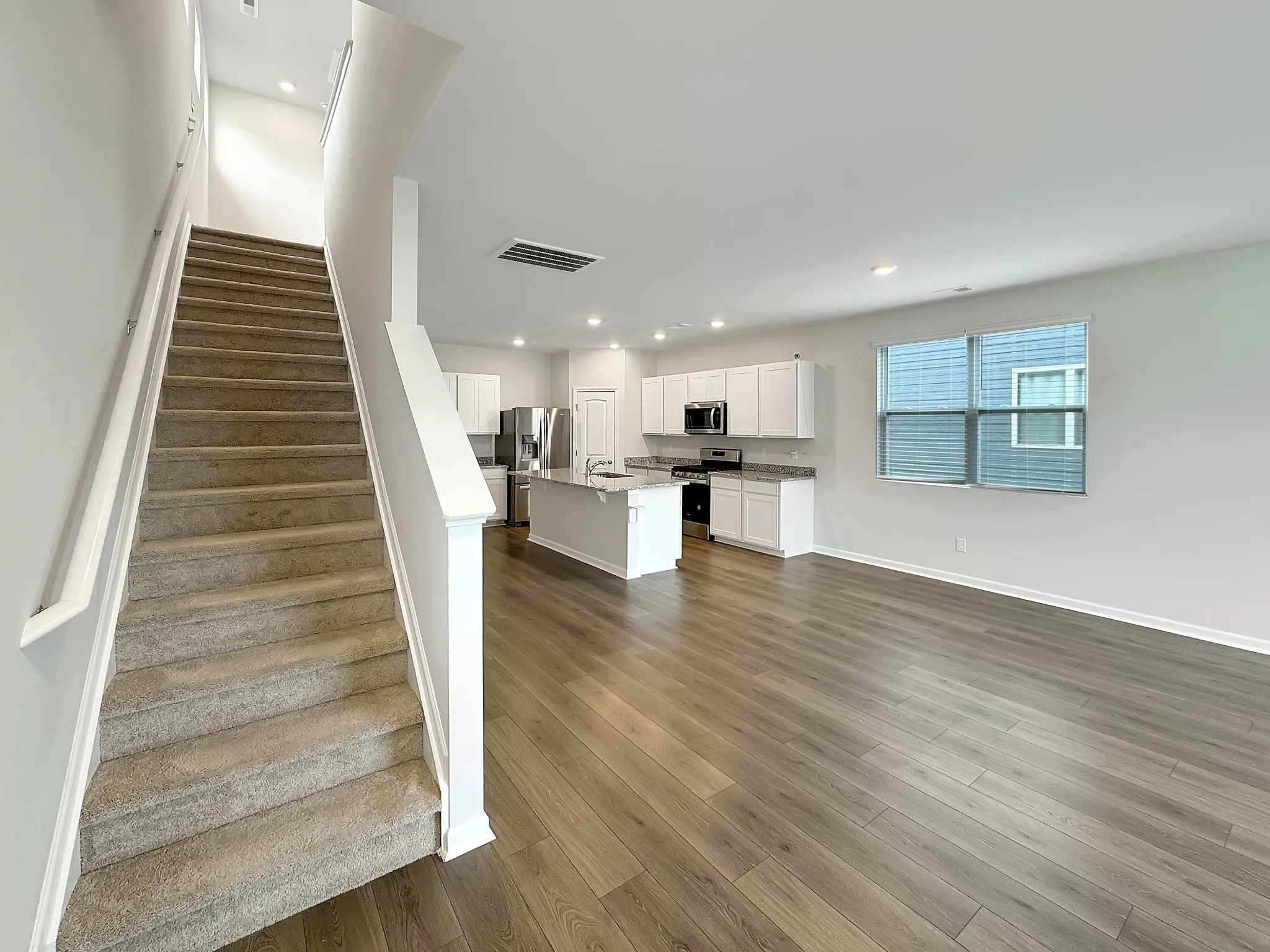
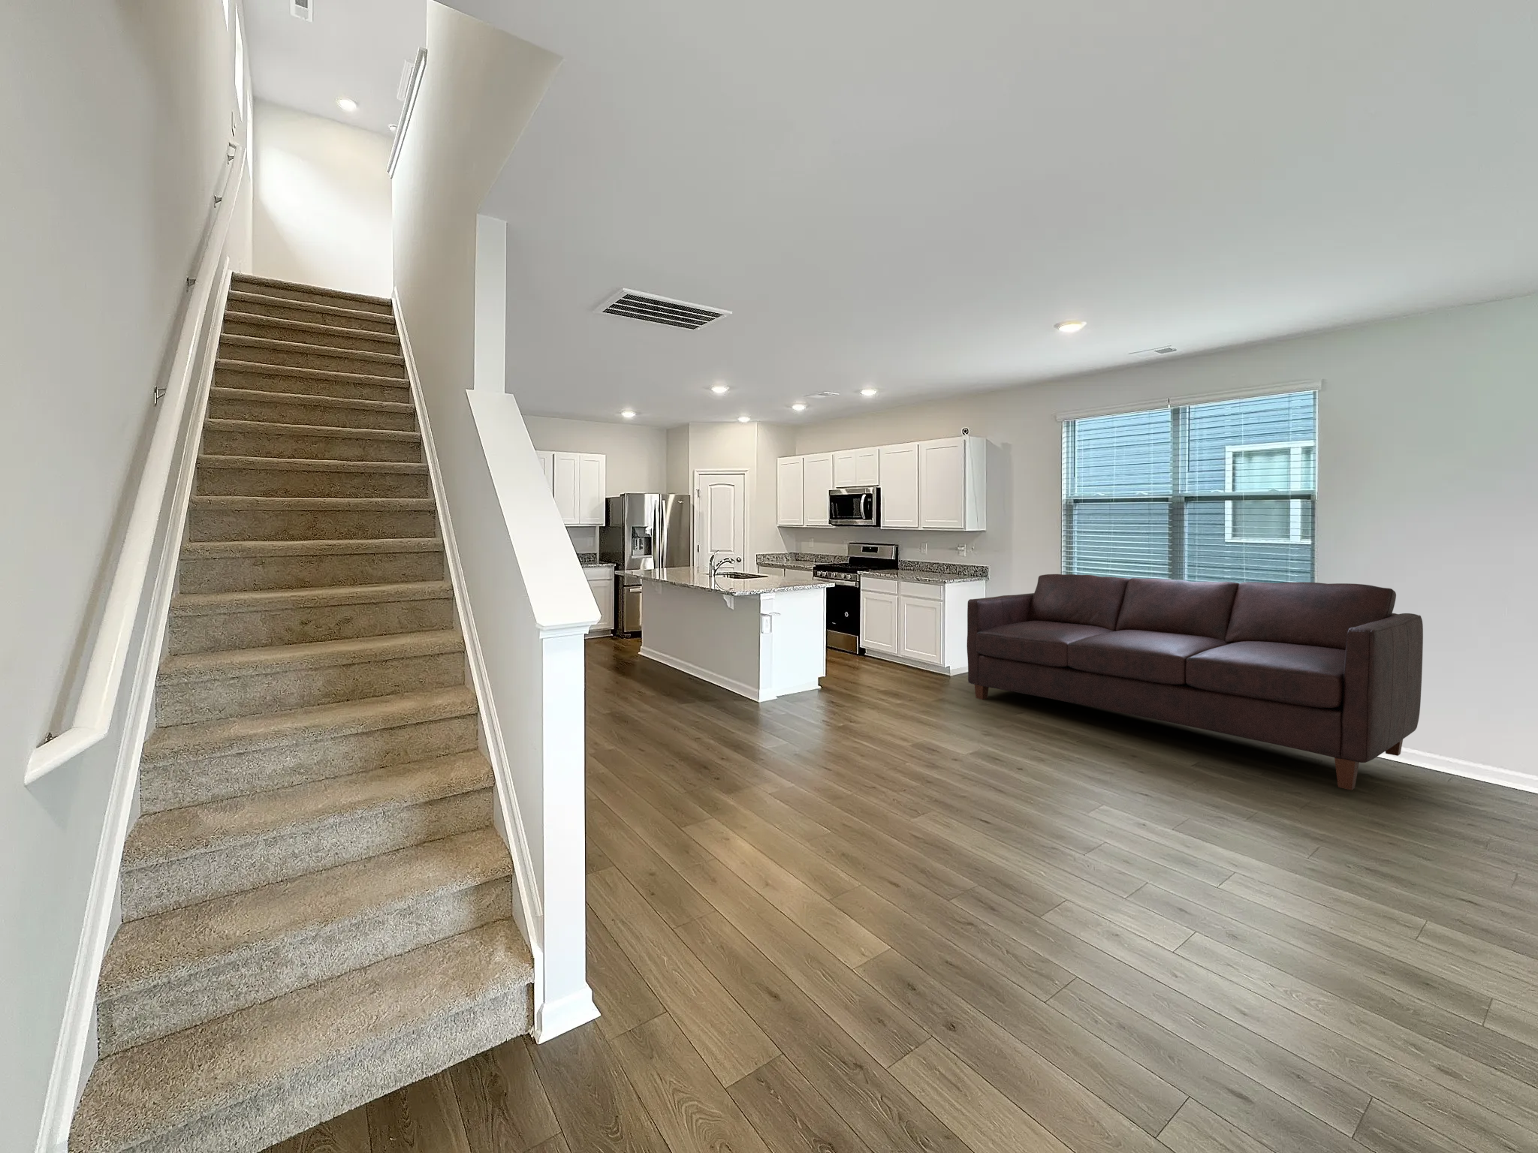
+ sofa (1155, 653)
